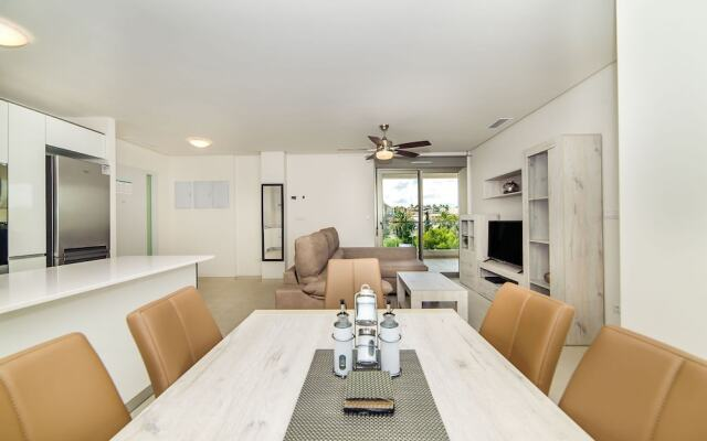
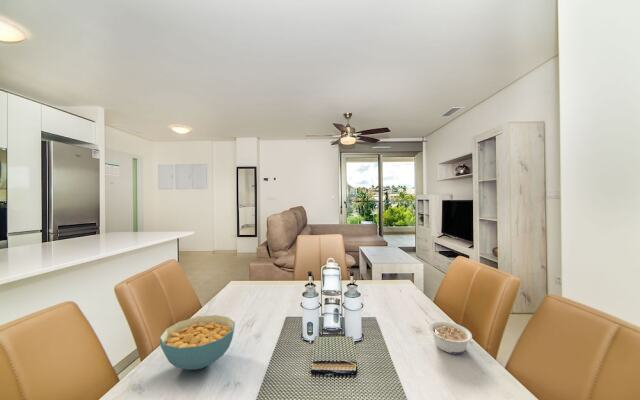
+ legume (450, 337)
+ cereal bowl (199, 346)
